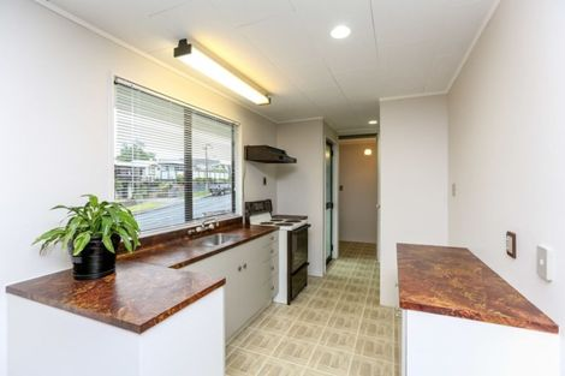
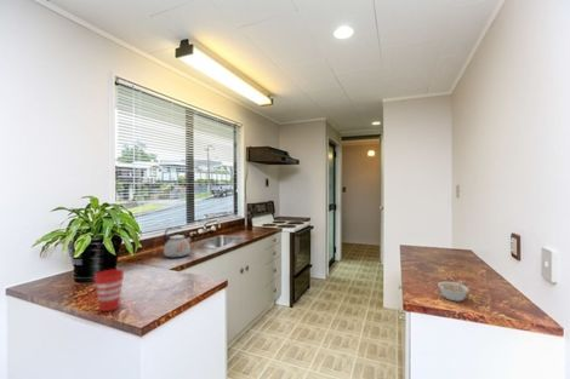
+ cup (109, 289)
+ kettle (177, 241)
+ legume (452, 289)
